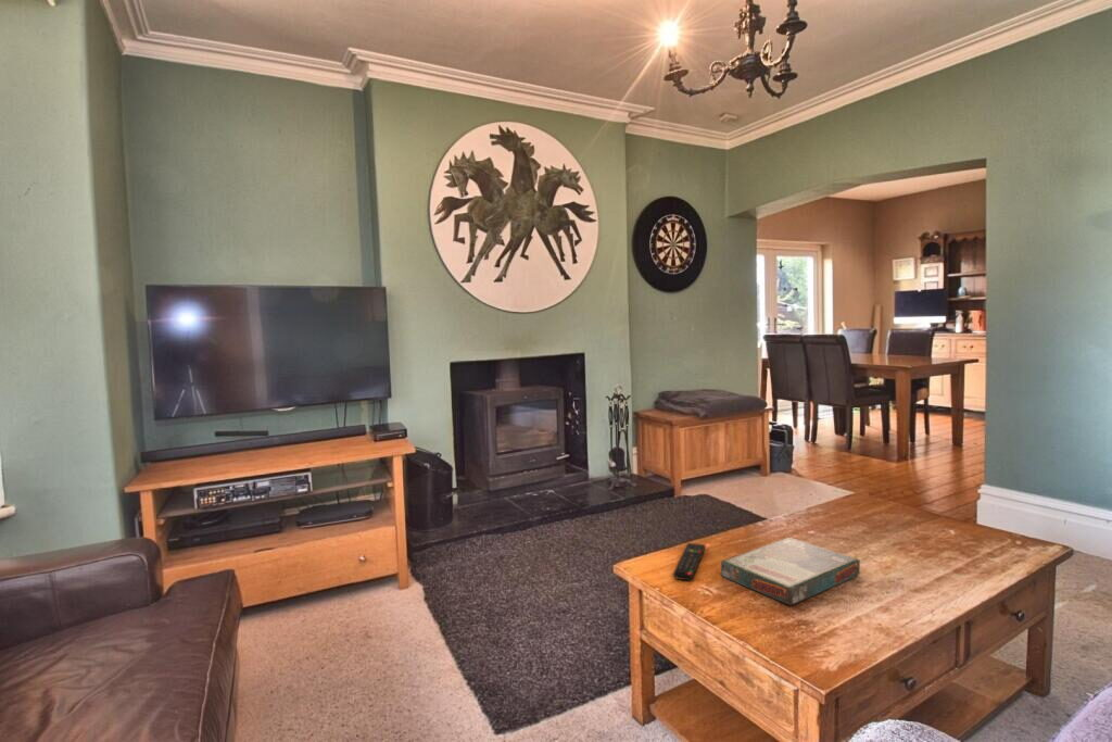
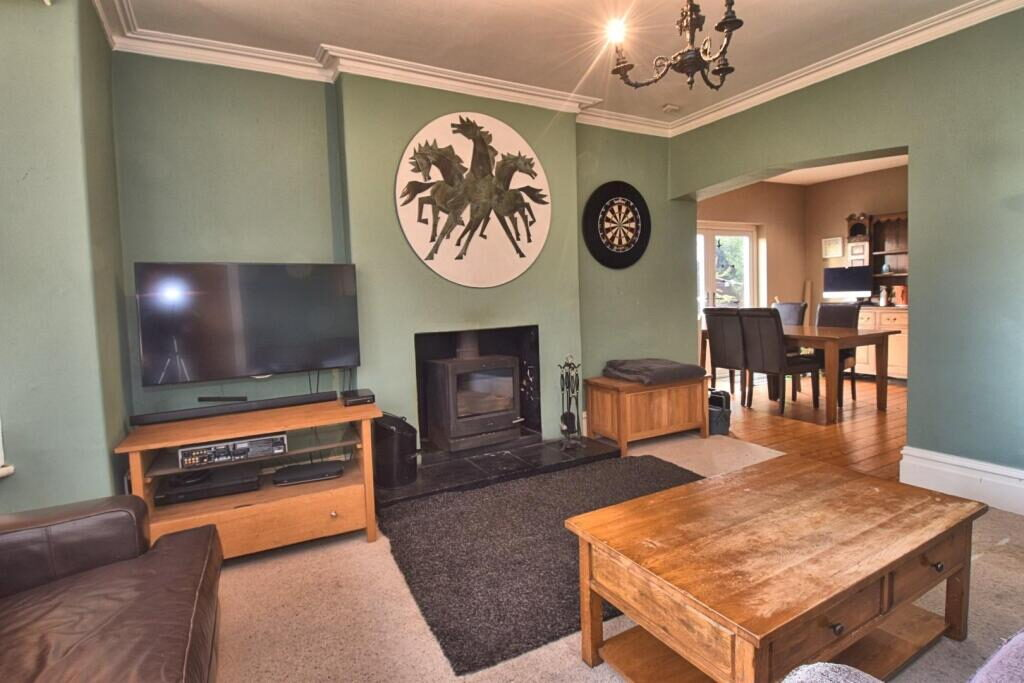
- board game (789, 567)
- remote control (690, 561)
